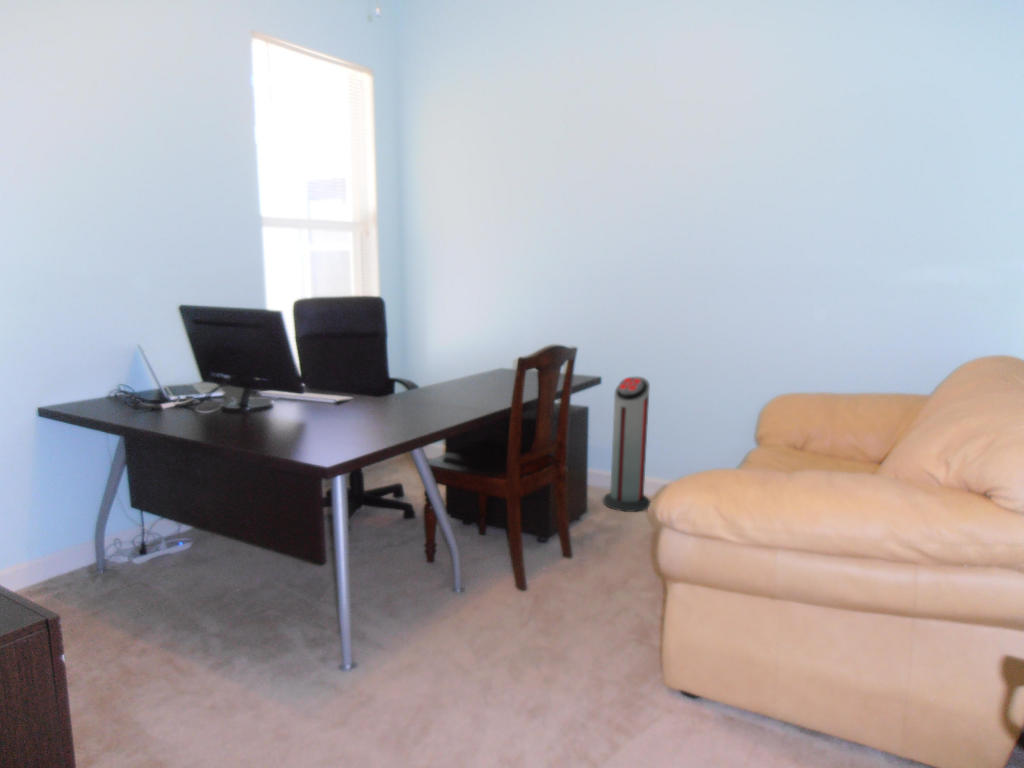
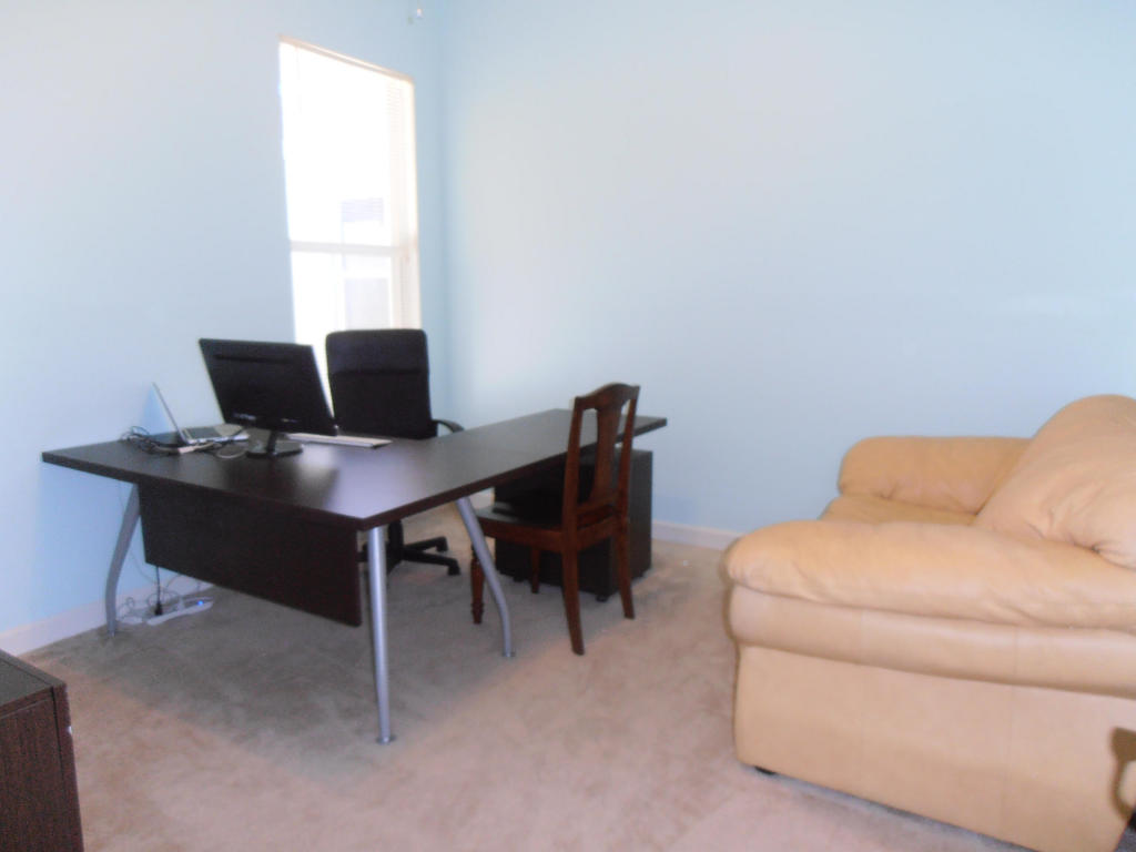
- air purifier (629, 441)
